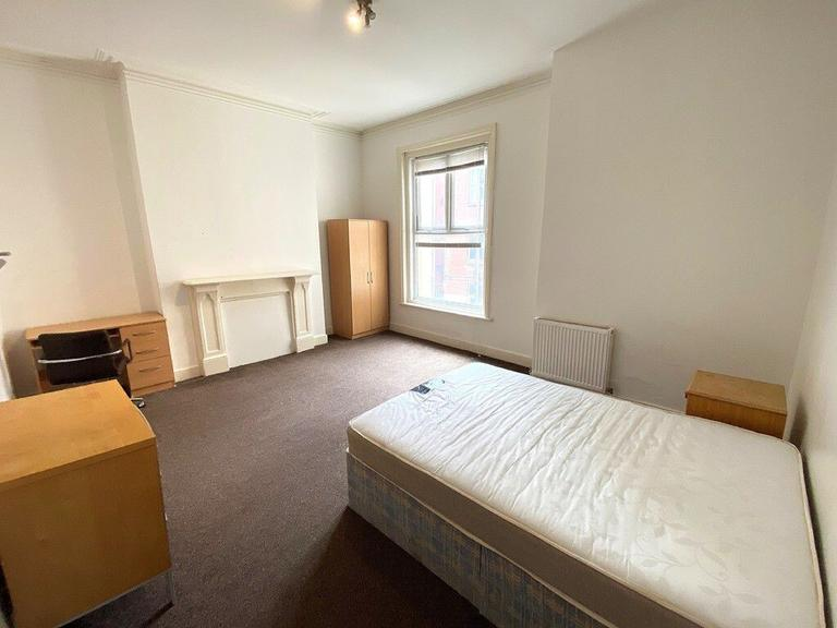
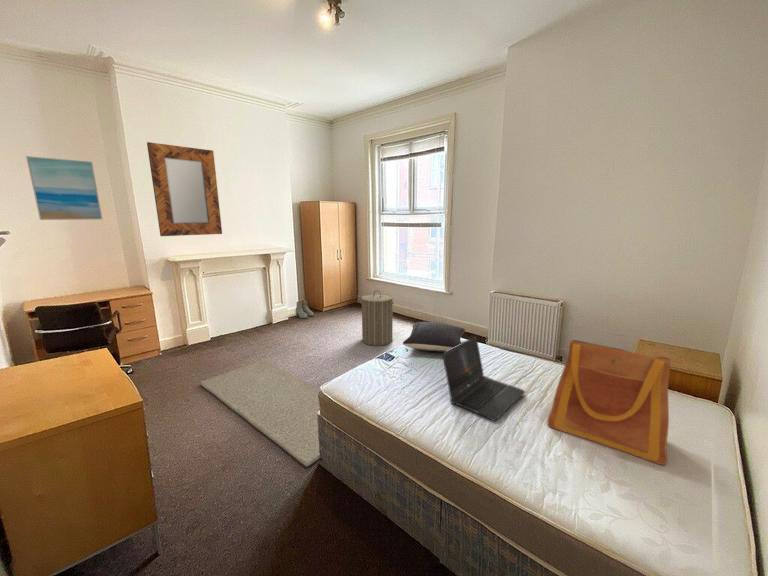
+ boots (304, 308)
+ pillow (435, 336)
+ laptop computer (483, 373)
+ rug (279, 399)
+ home mirror (187, 192)
+ tote bag (609, 392)
+ wall art (66, 190)
+ laundry hamper (377, 315)
